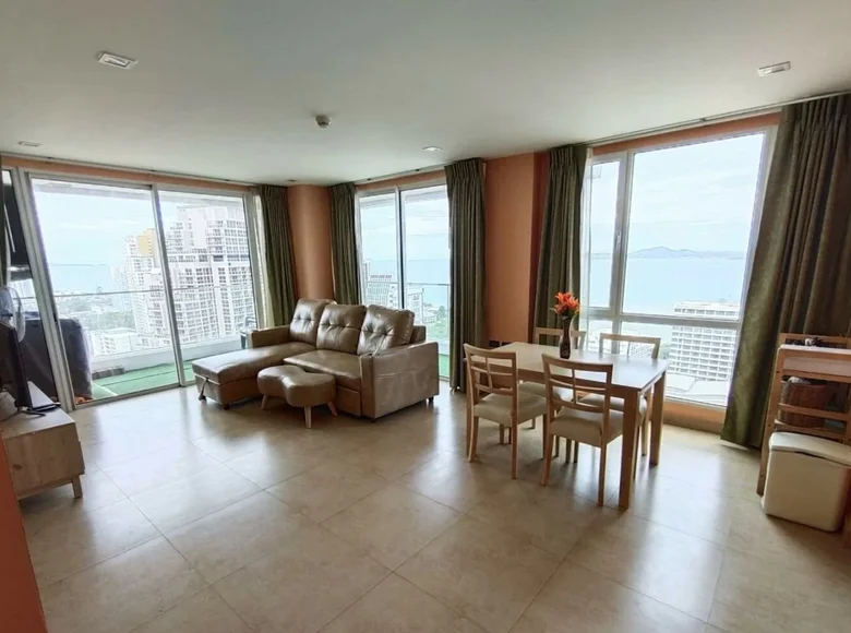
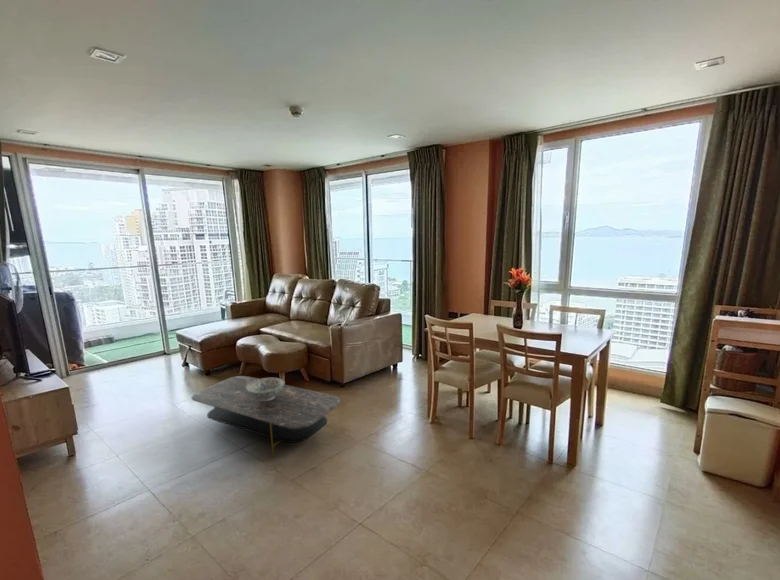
+ coffee table (265, 413)
+ decorative bowl (266, 391)
